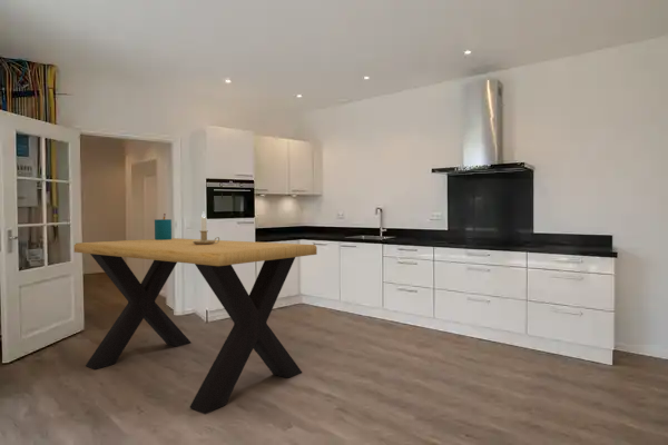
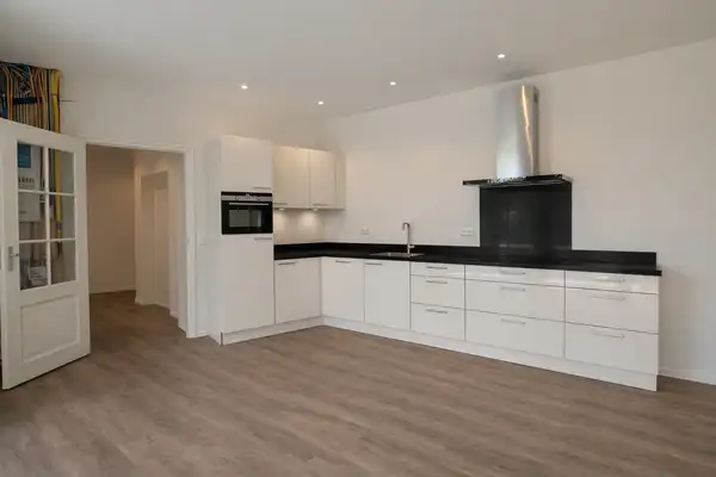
- candlestick (205, 227)
- dining table (205, 279)
